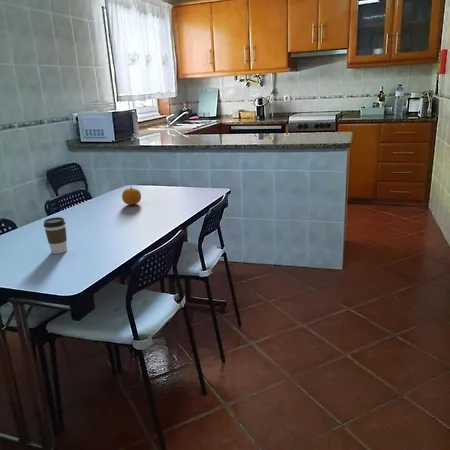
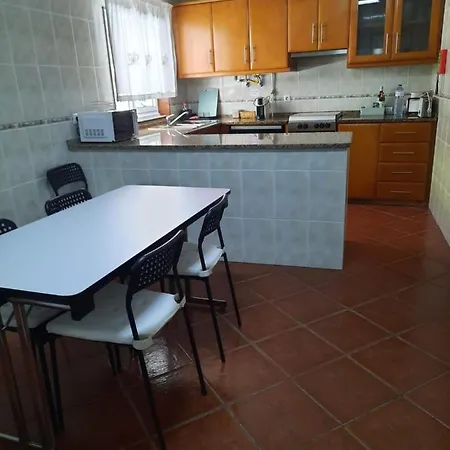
- fruit (131, 194)
- coffee cup (56, 235)
